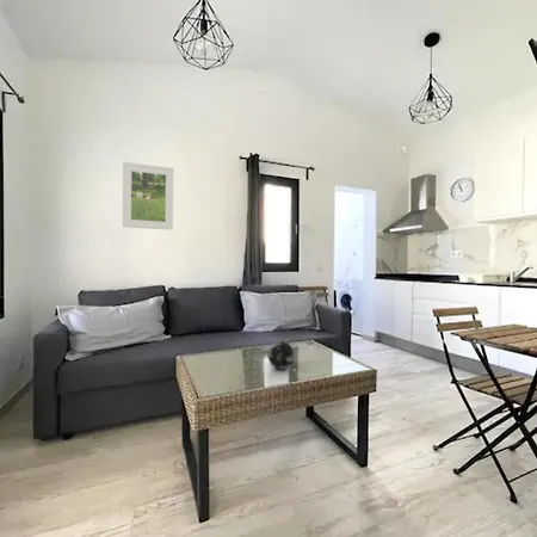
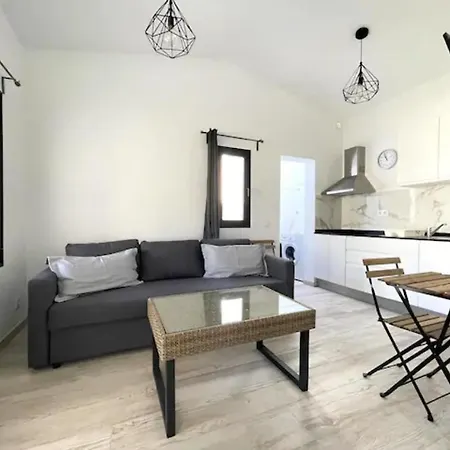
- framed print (148, 197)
- decorative orb (280, 354)
